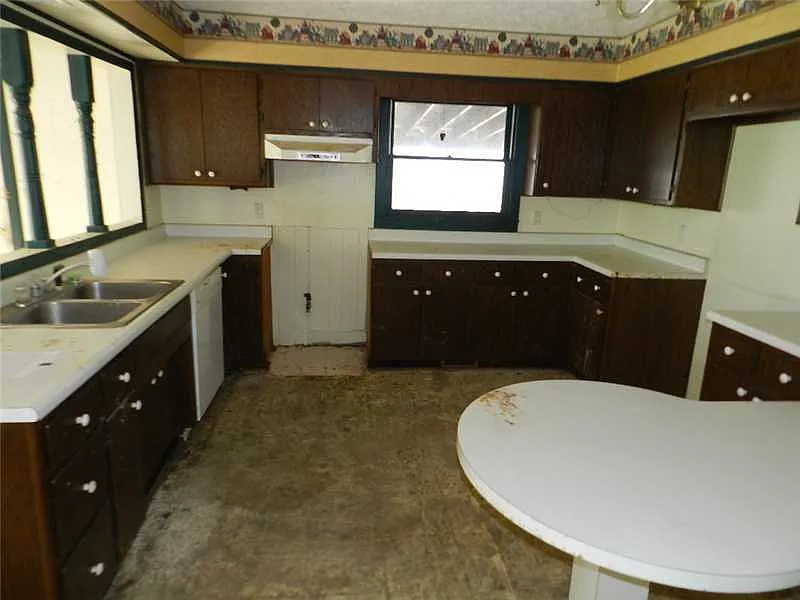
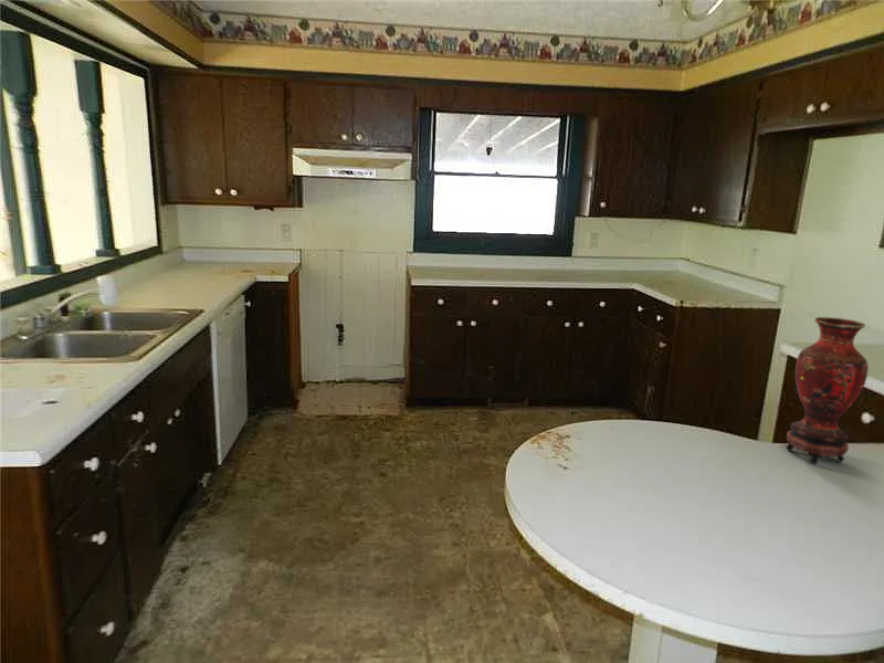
+ vase (827, 390)
